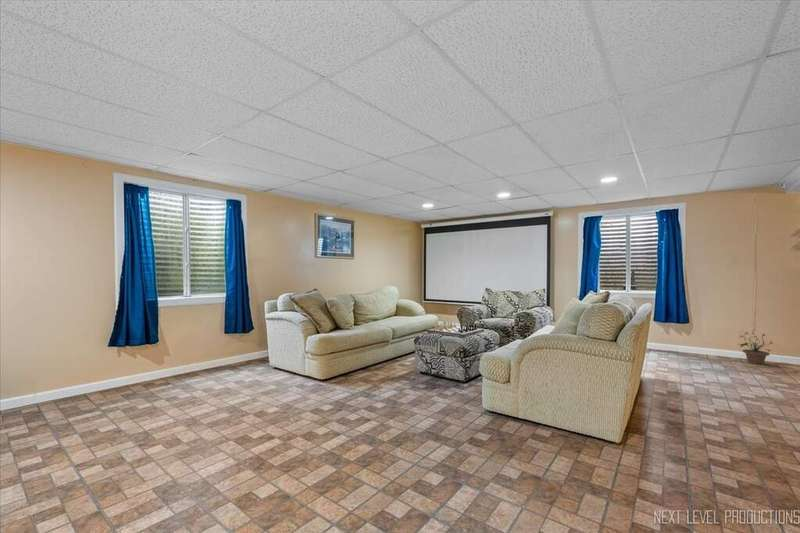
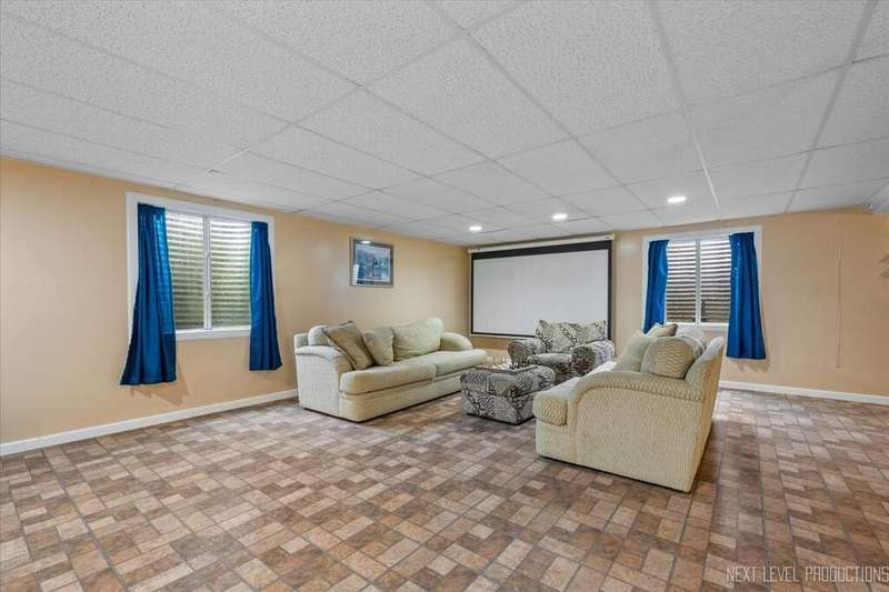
- potted plant (754, 347)
